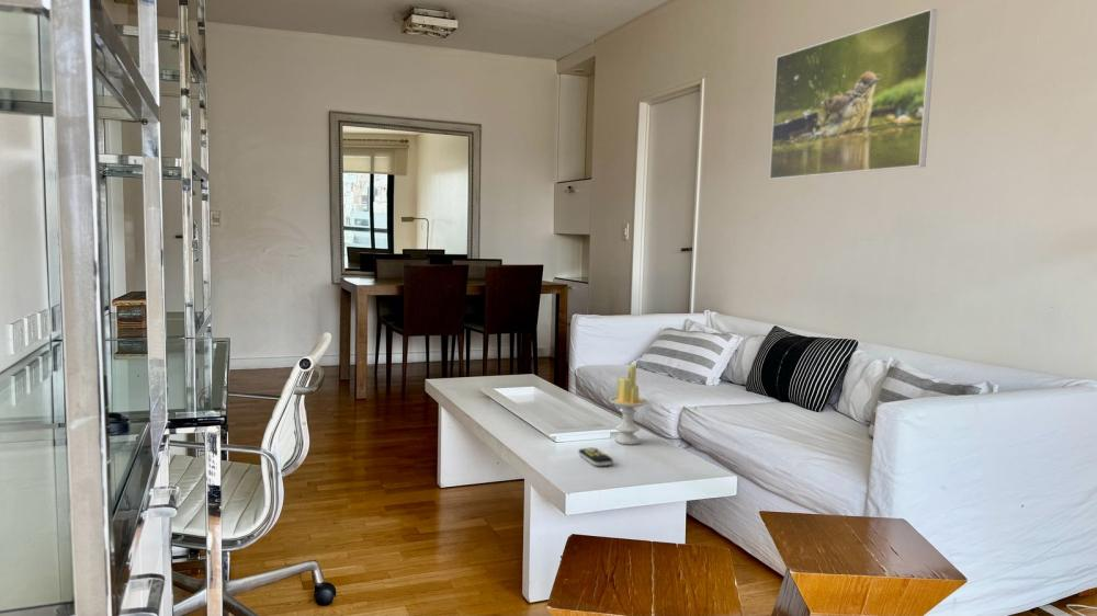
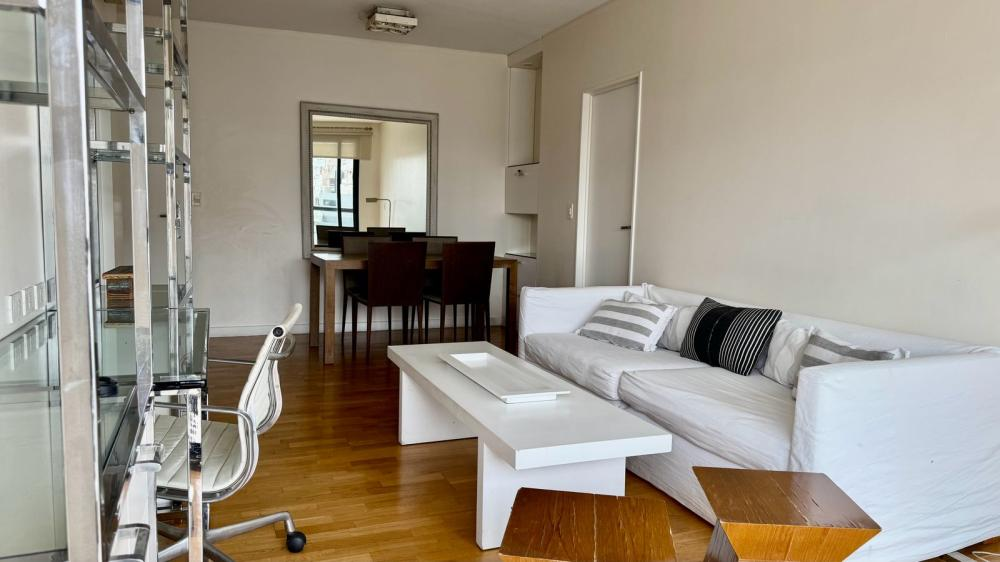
- candle (627, 402)
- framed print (841, 105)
- remote control (595, 456)
